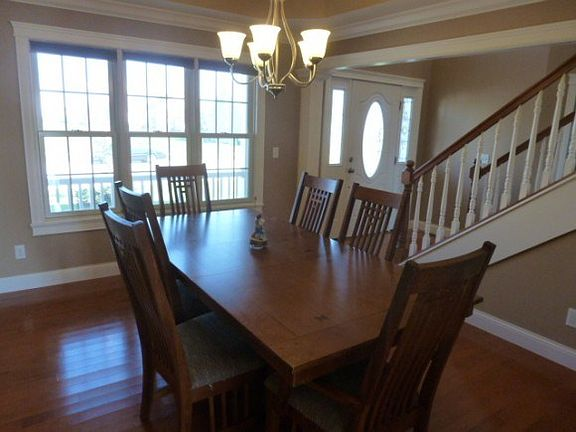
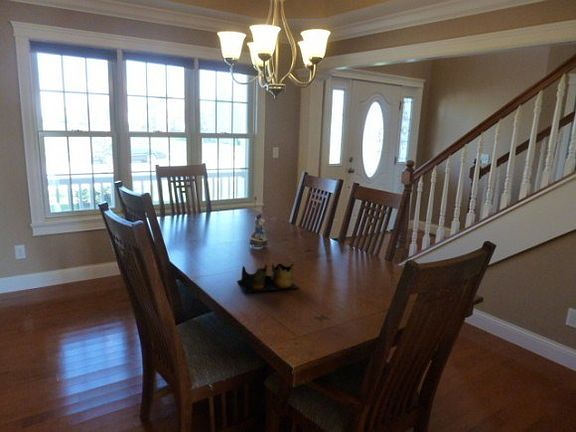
+ decorative bowl (267, 275)
